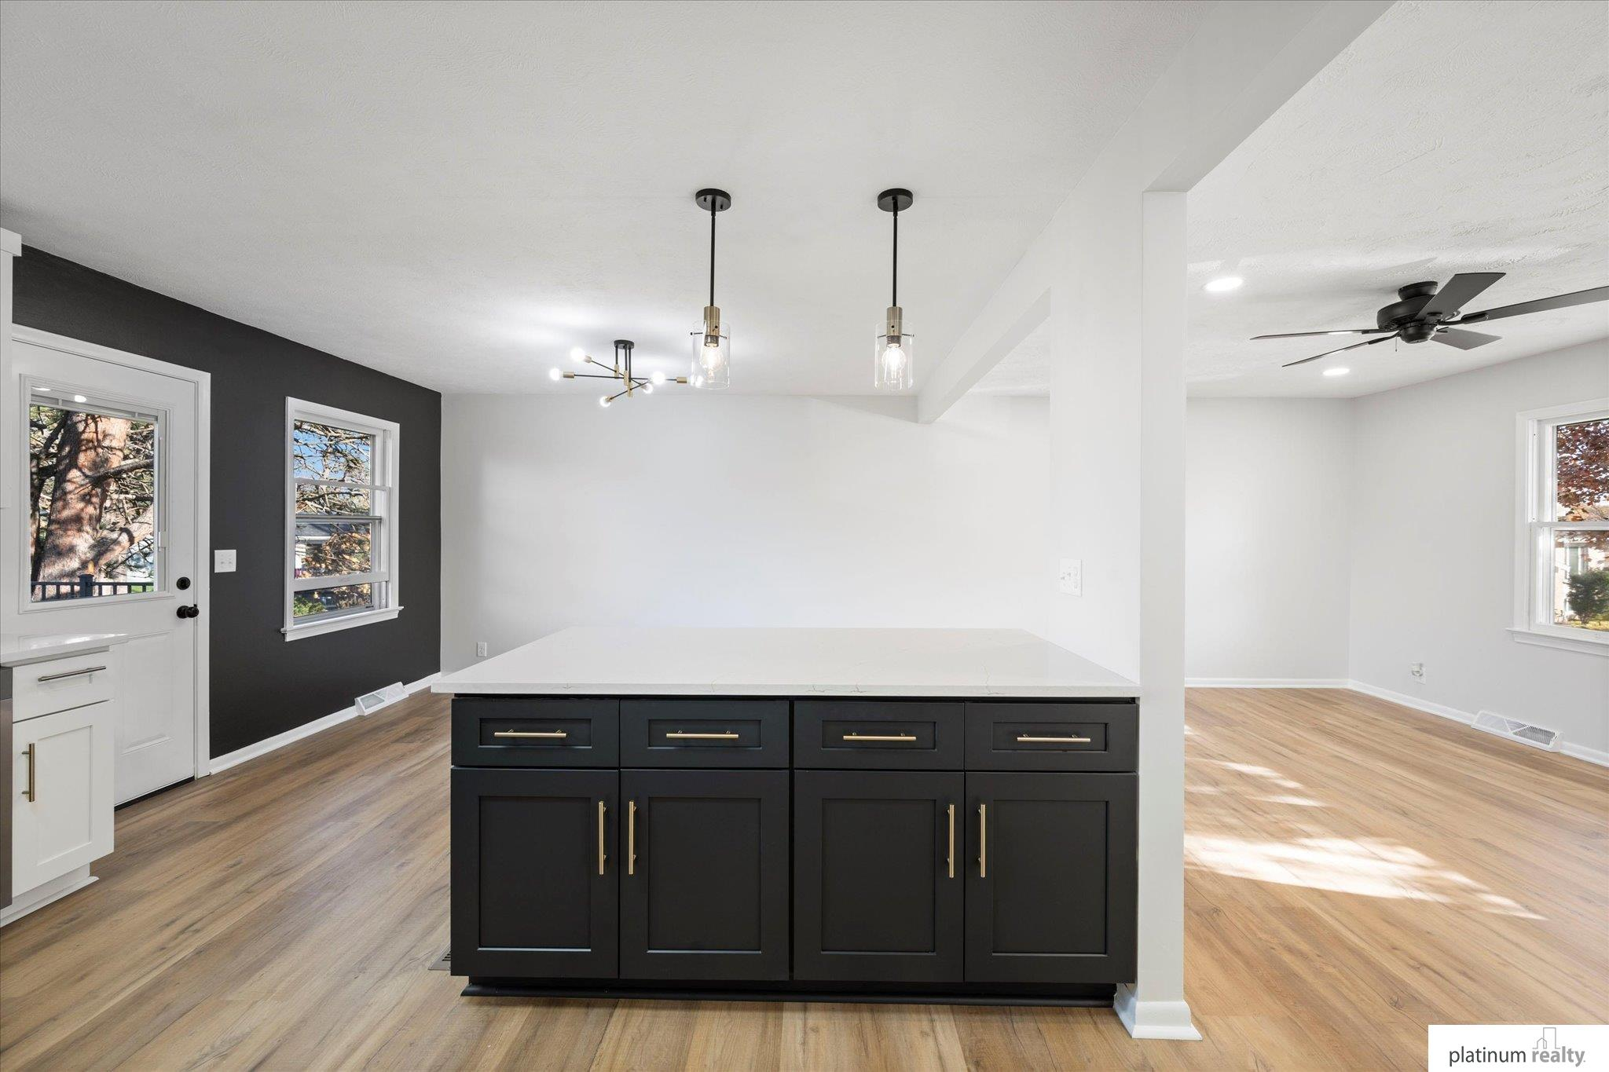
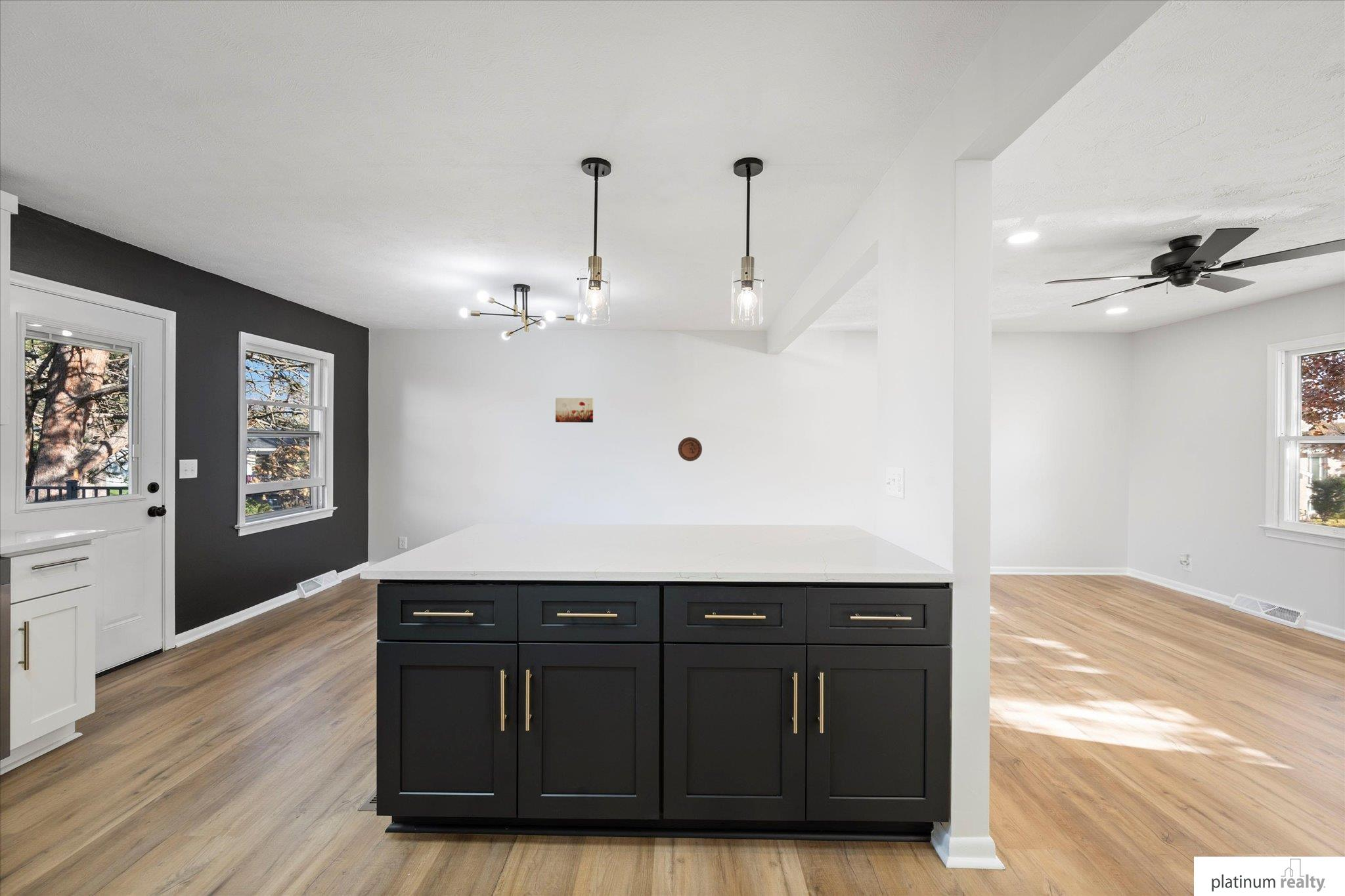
+ decorative plate (690, 449)
+ wall art (574, 410)
